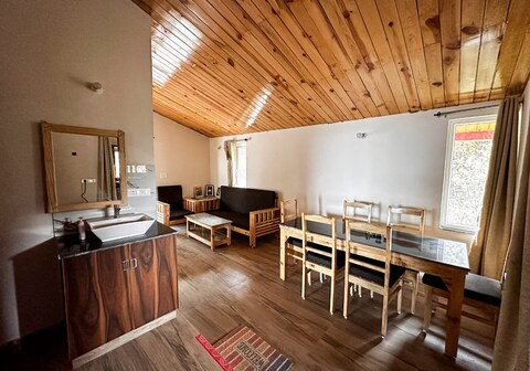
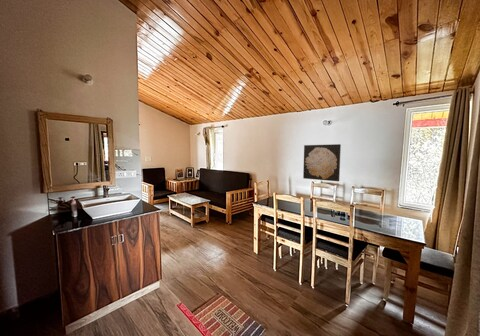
+ wall art (320, 162)
